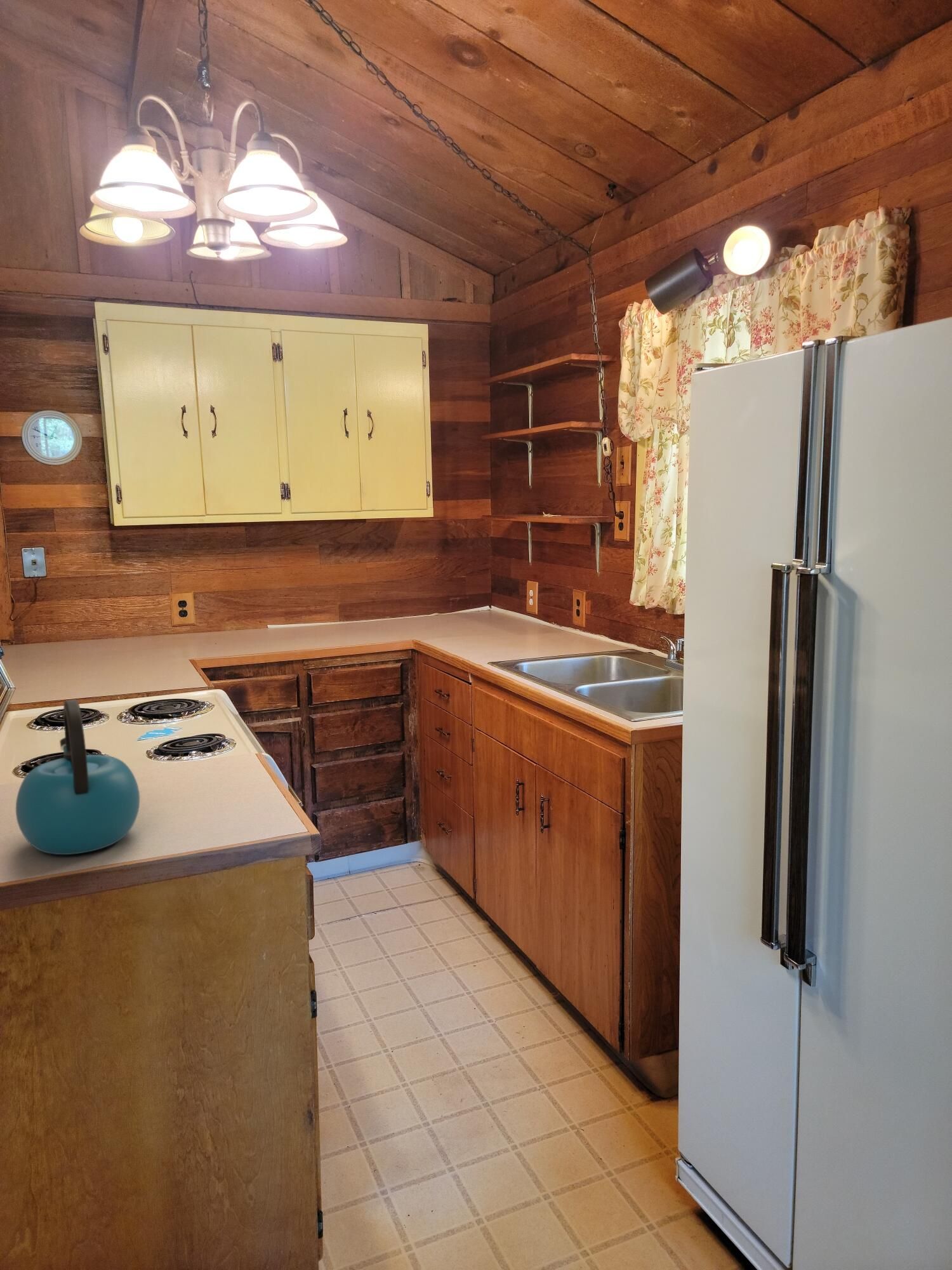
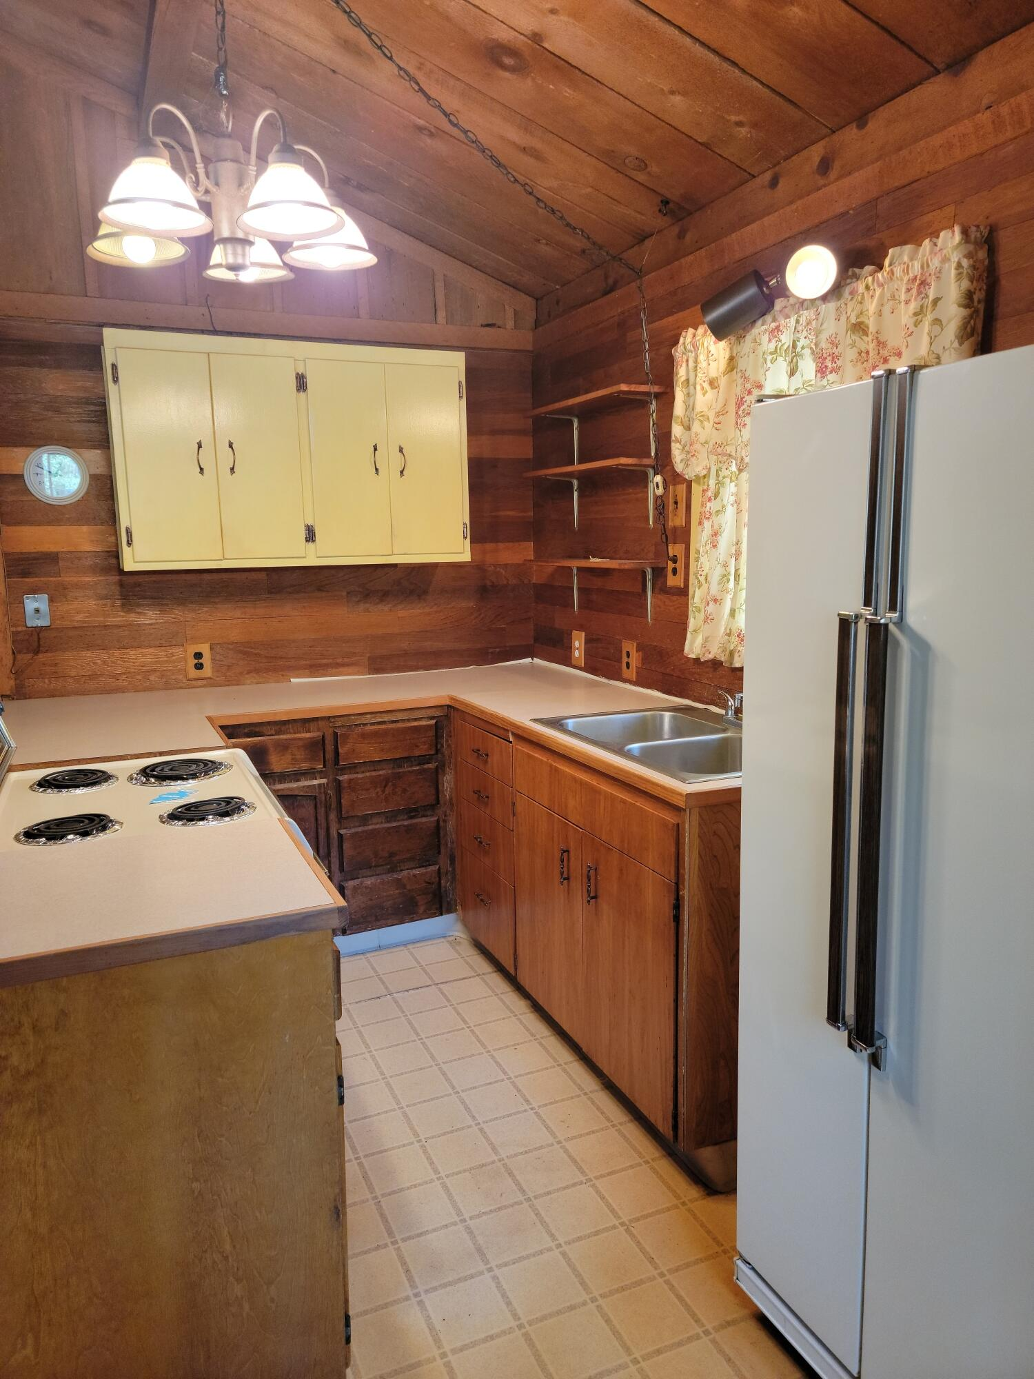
- kettle (76, 769)
